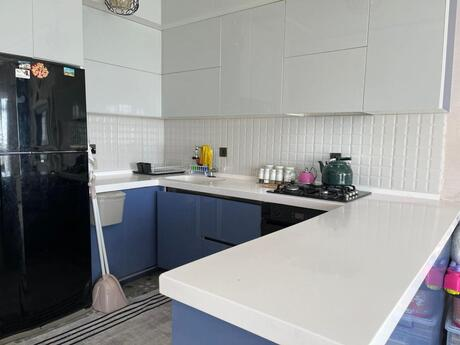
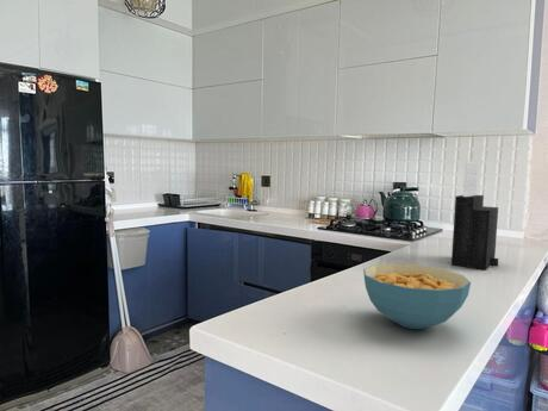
+ knife block (480, 213)
+ cereal bowl (412, 299)
